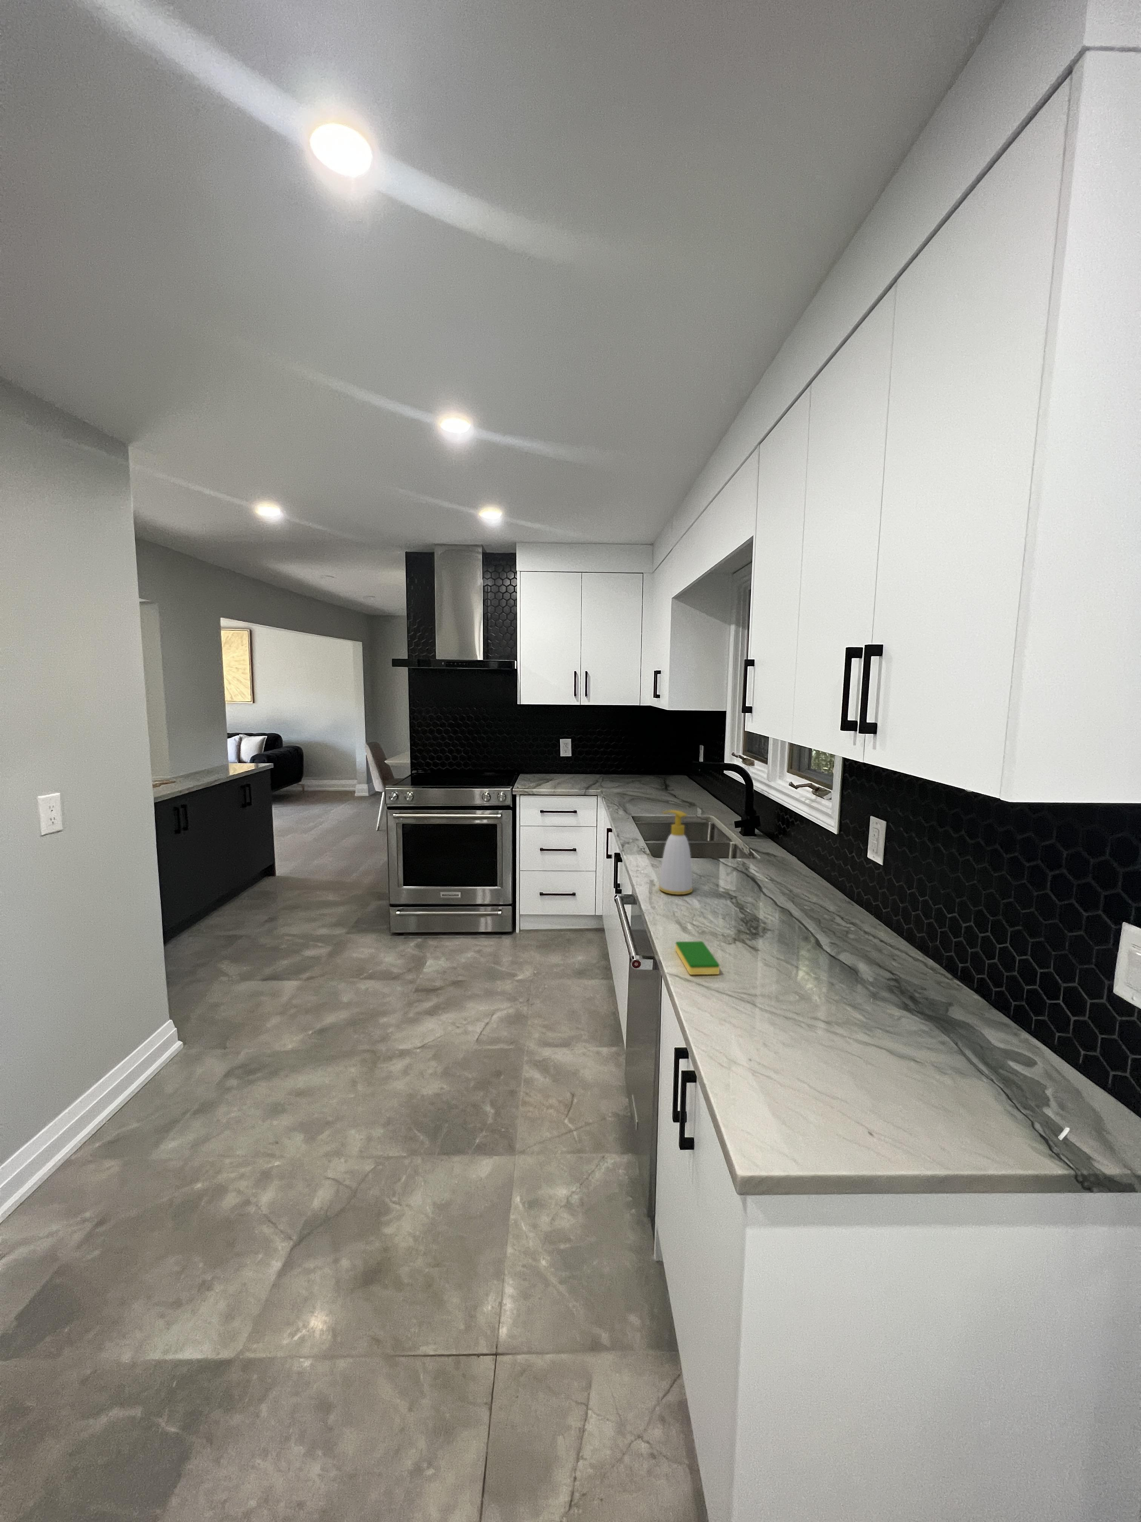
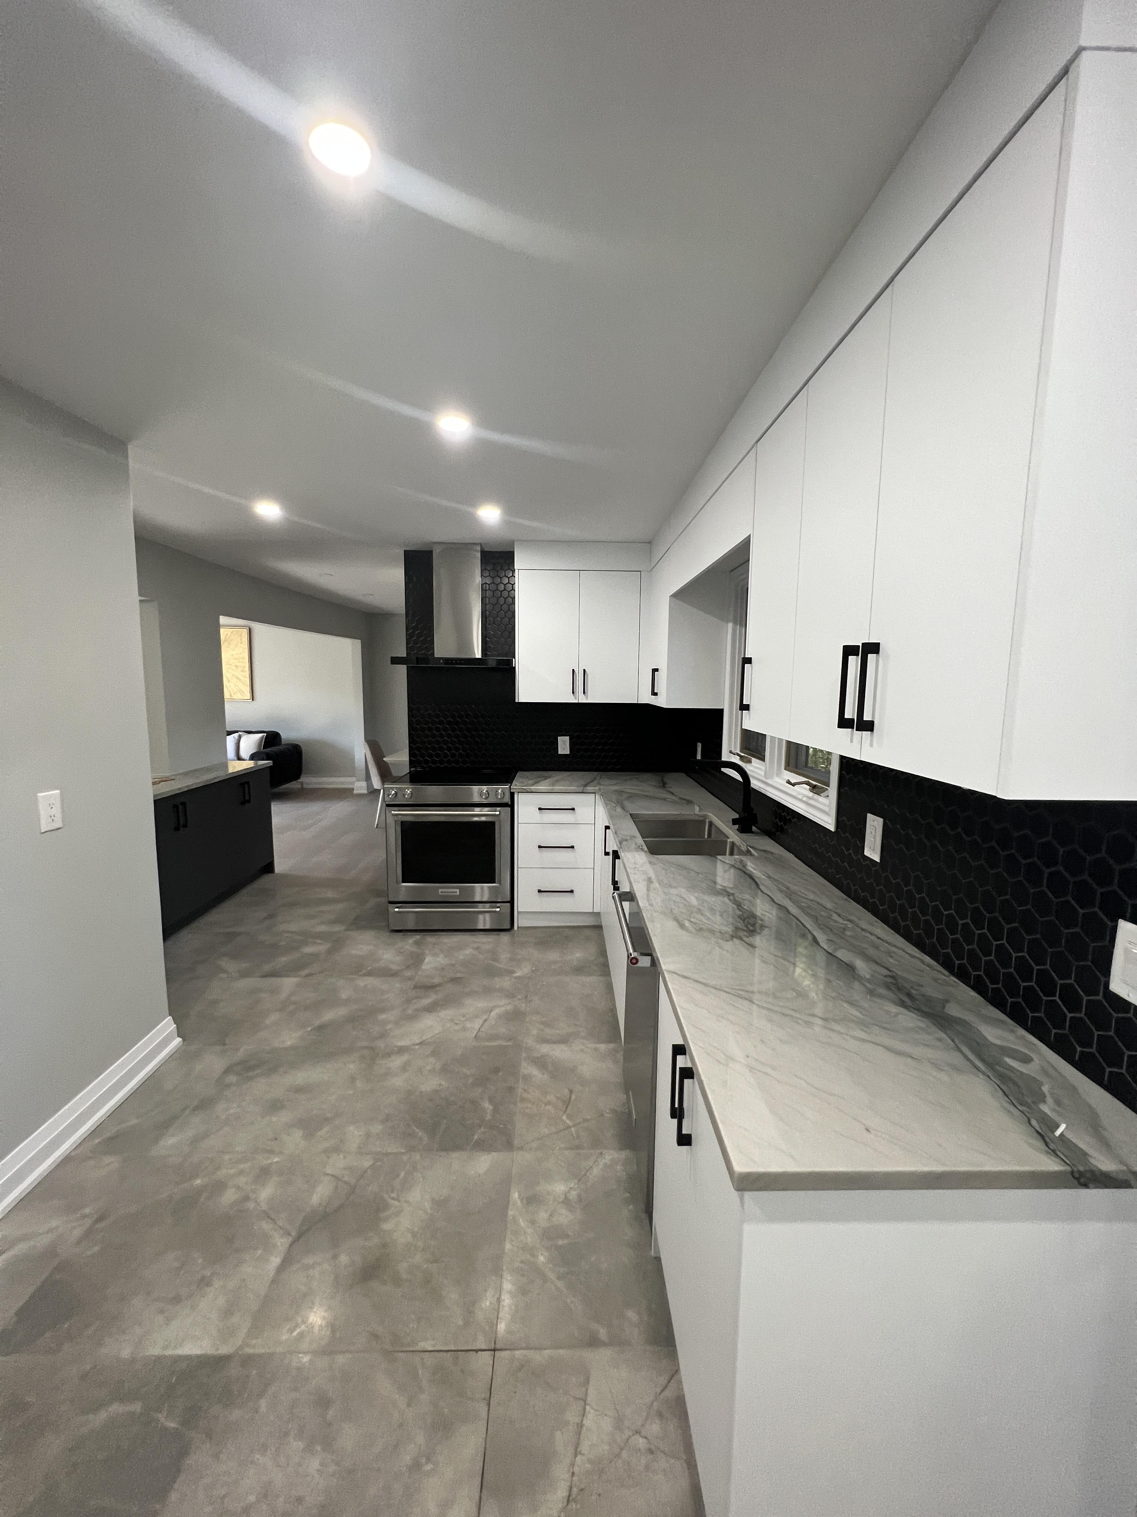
- dish sponge (696, 956)
- soap bottle (676, 851)
